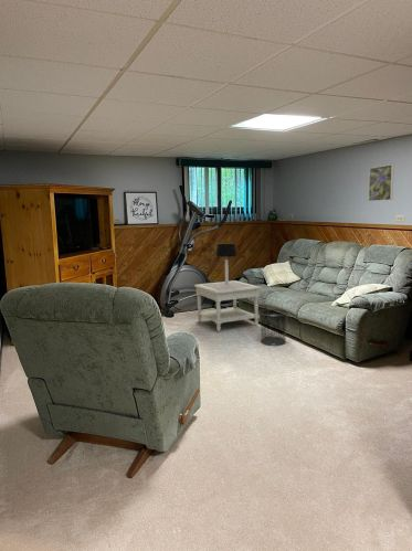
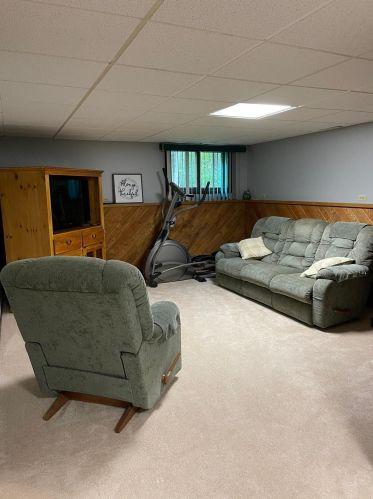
- side table (226, 308)
- waste bin (273, 326)
- table lamp (226, 263)
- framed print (380, 183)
